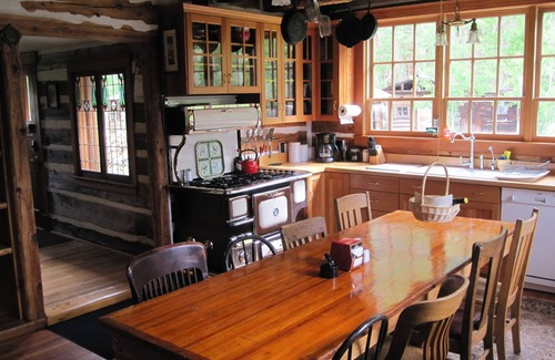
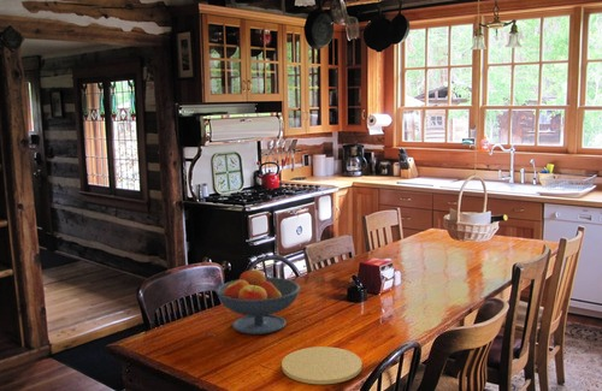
+ plate (324, 363)
+ fruit bowl (258, 300)
